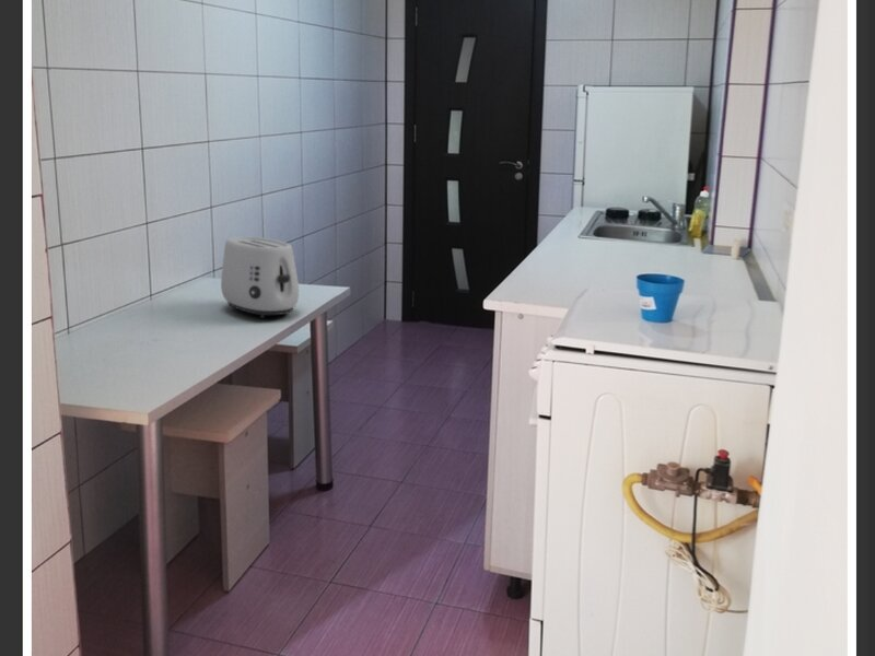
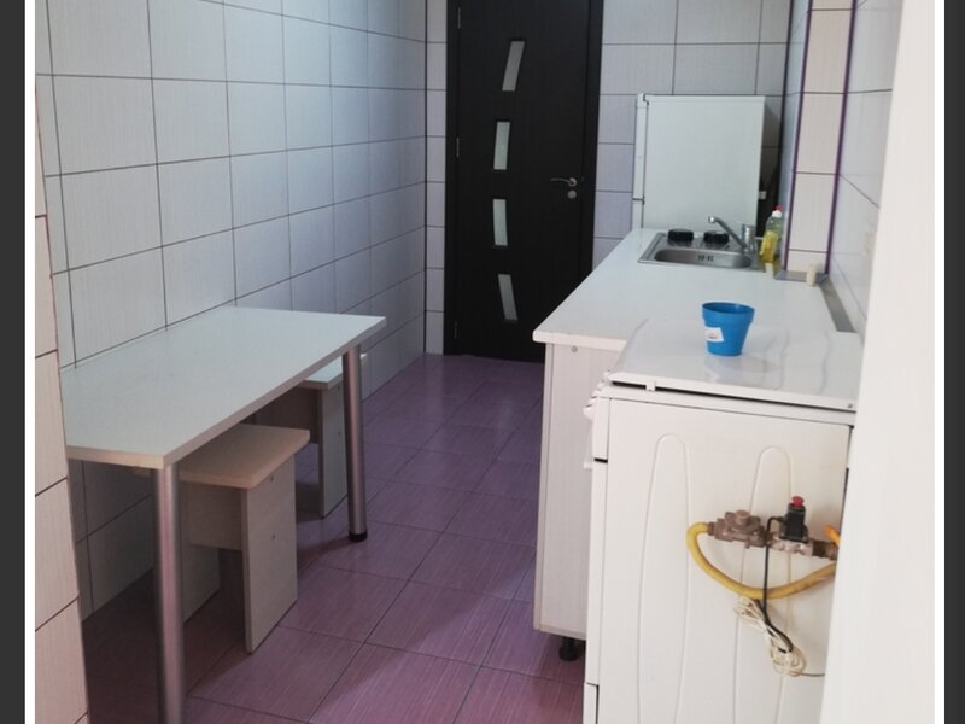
- toaster (258, 277)
